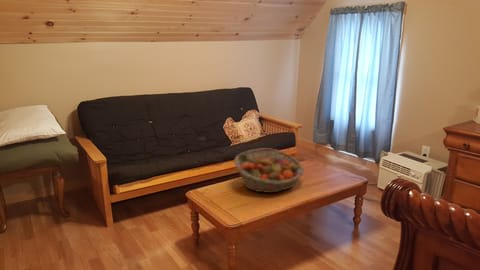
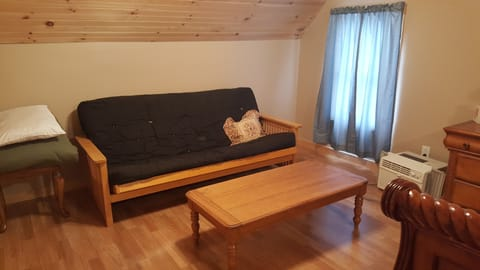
- fruit basket (268, 169)
